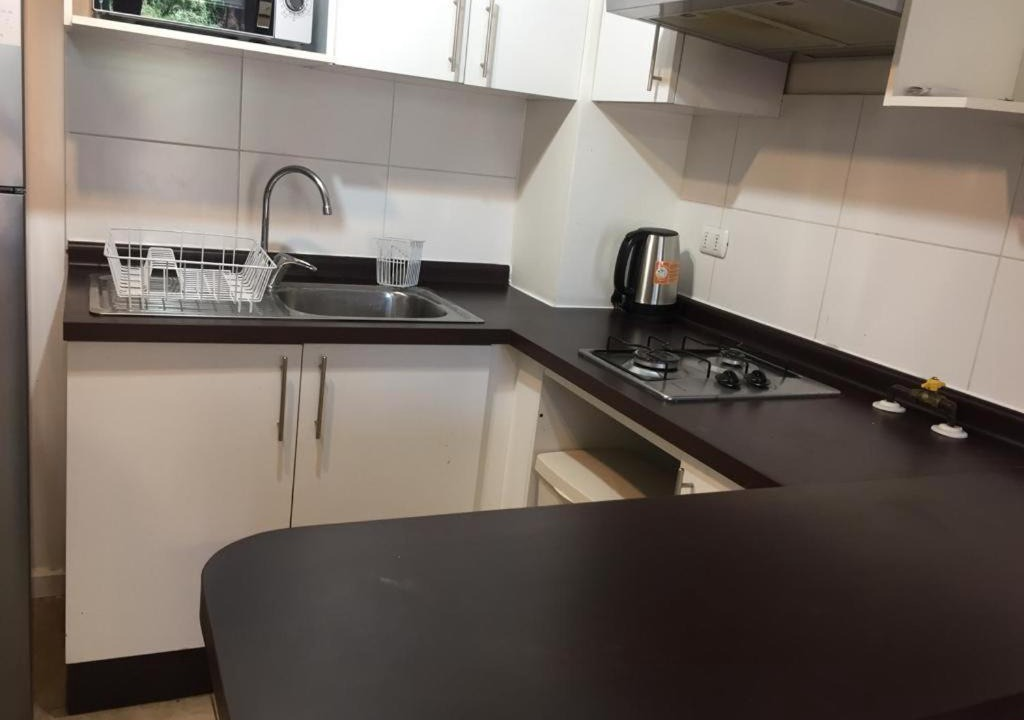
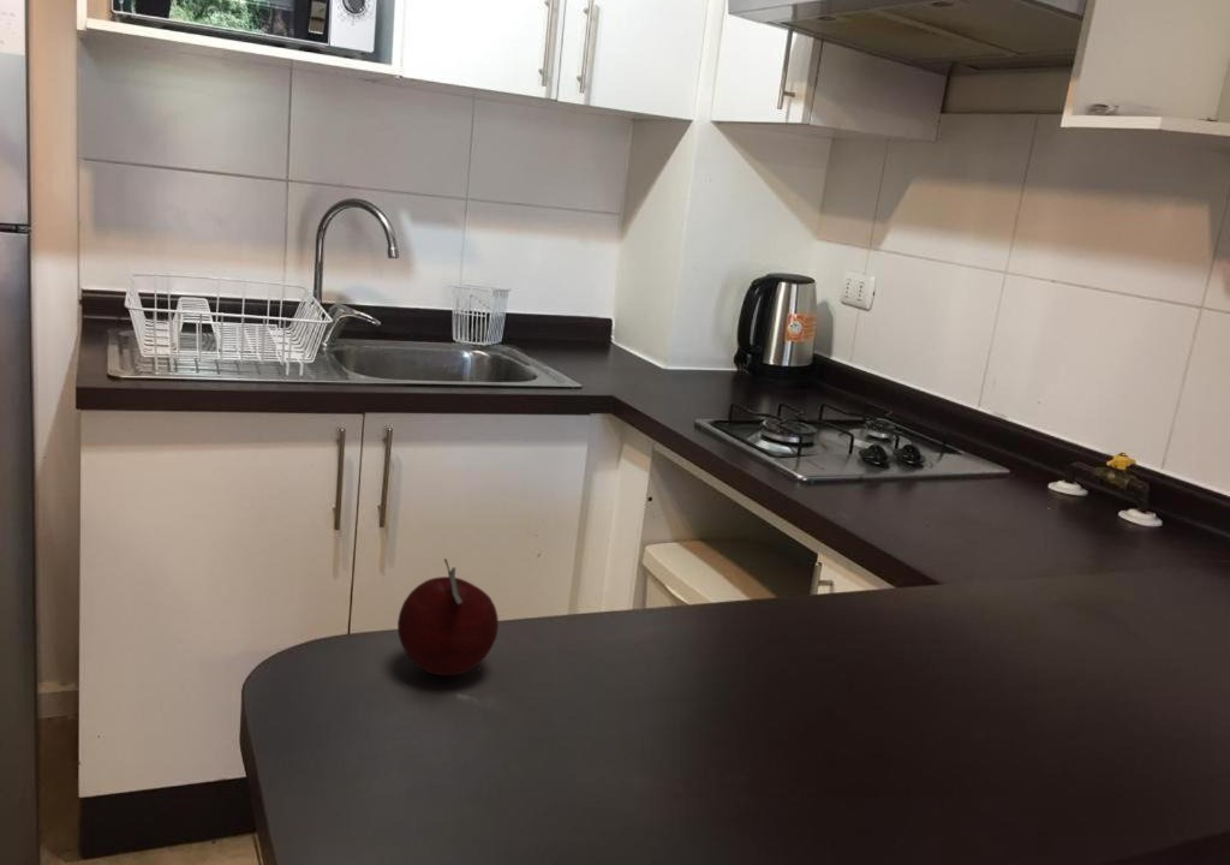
+ fruit (455, 612)
